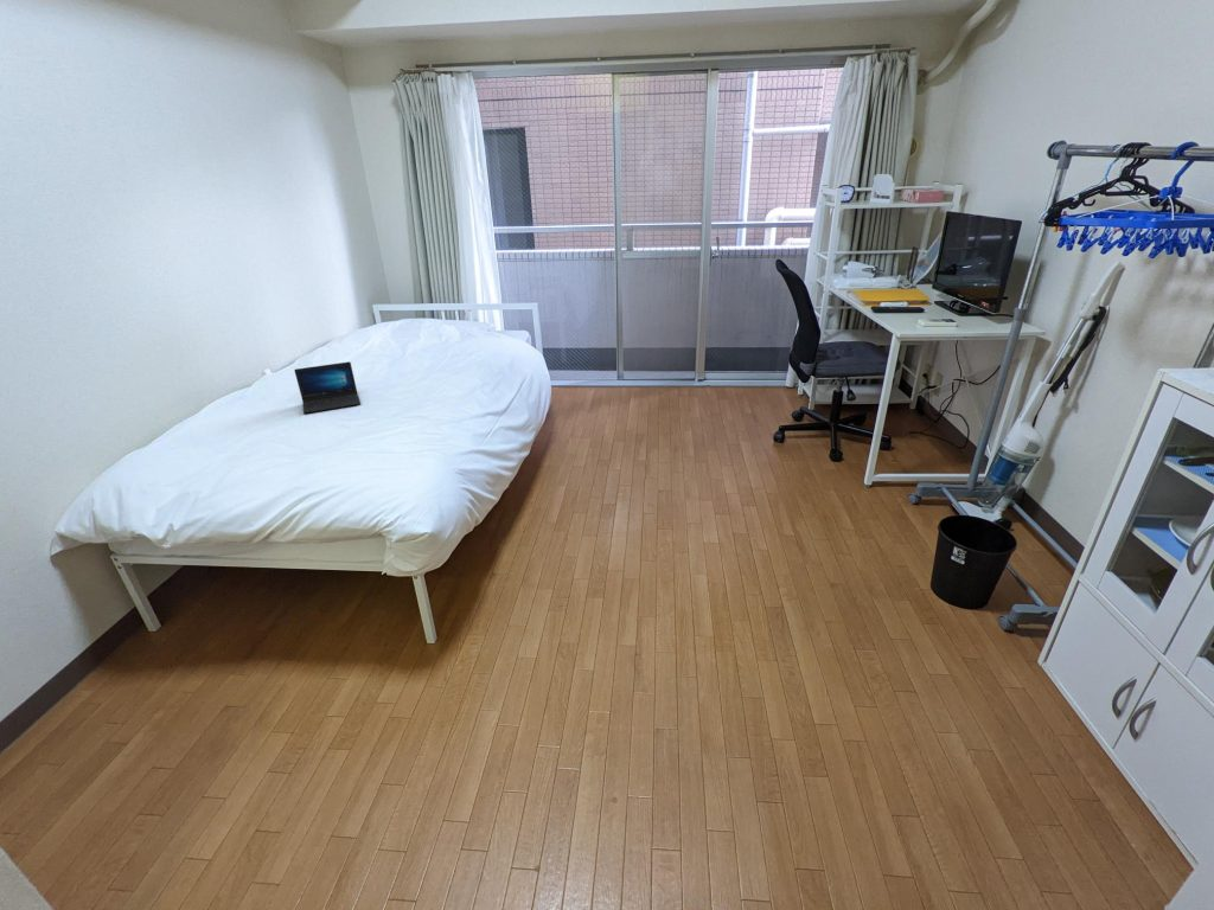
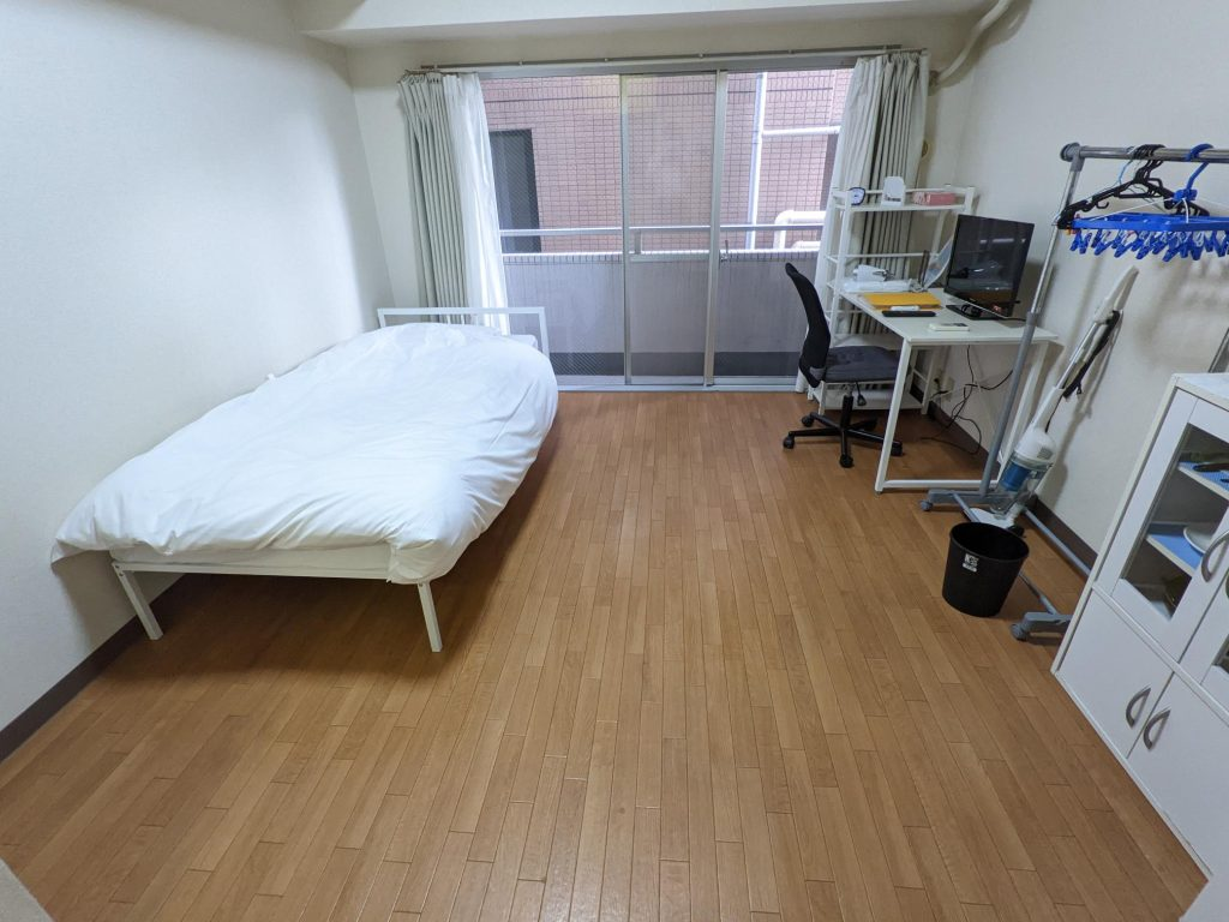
- laptop (327, 386)
